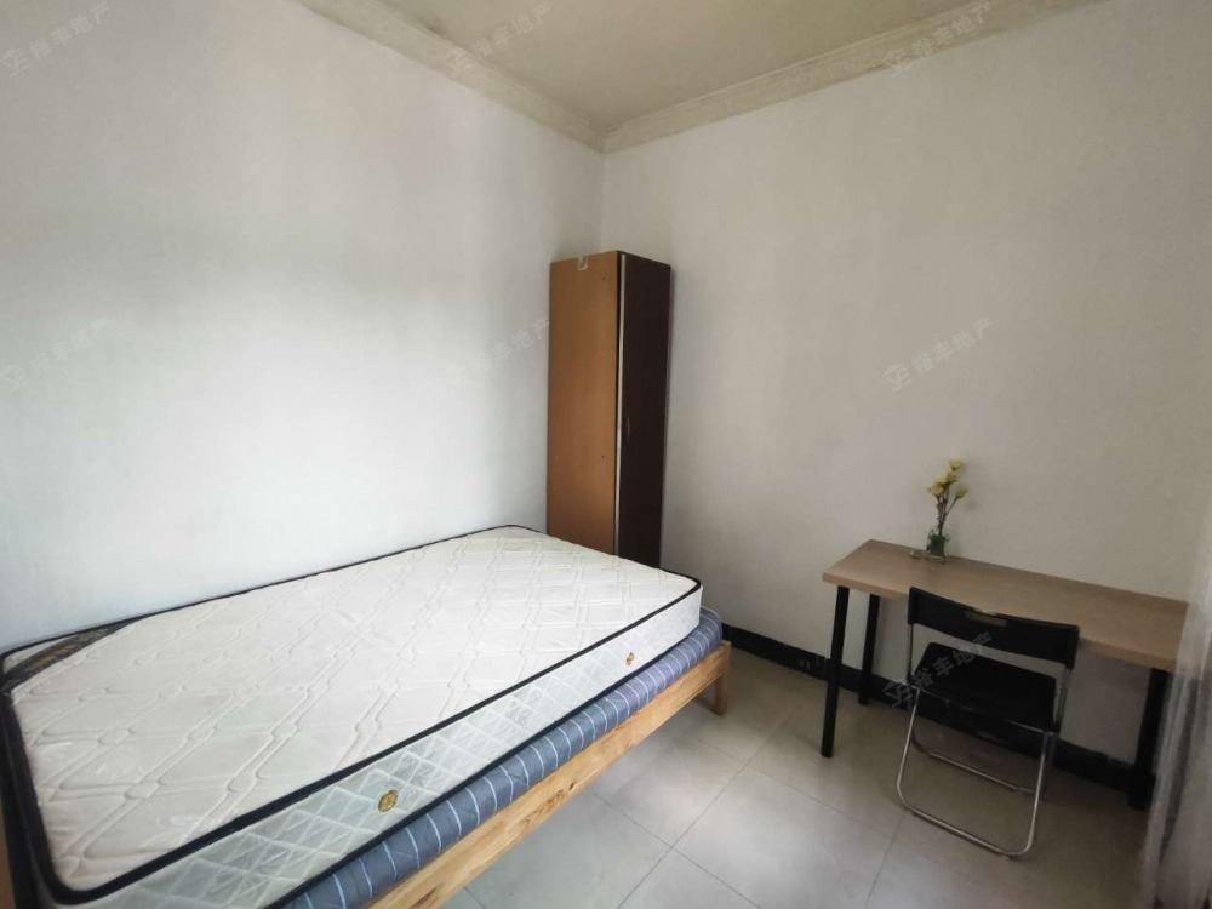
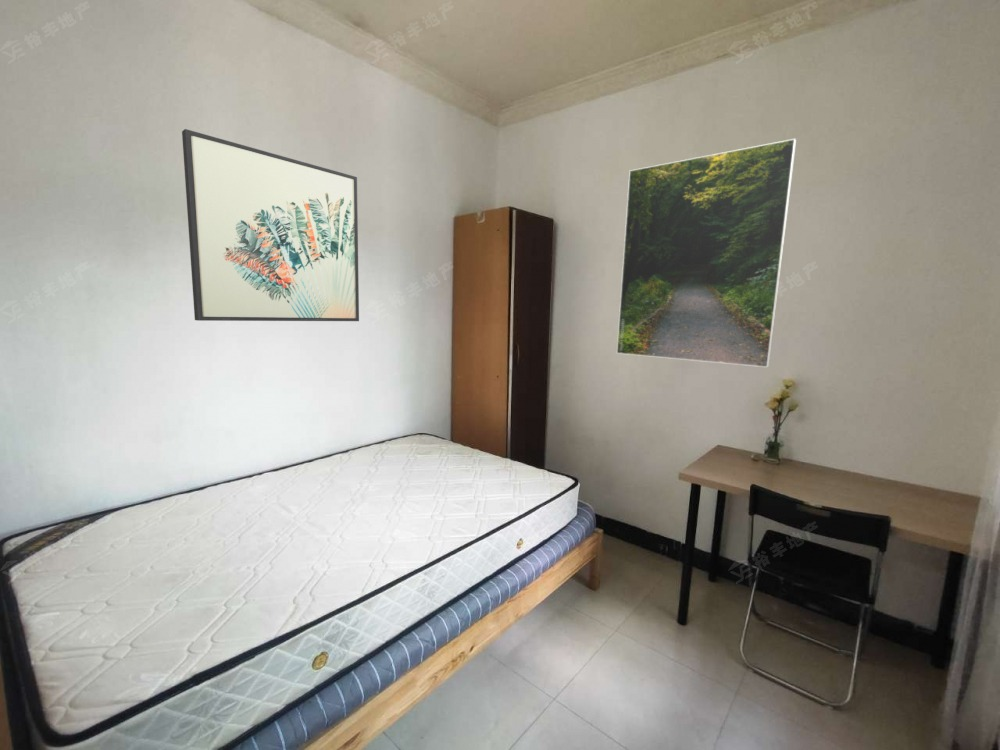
+ wall art (284, 241)
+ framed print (694, 261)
